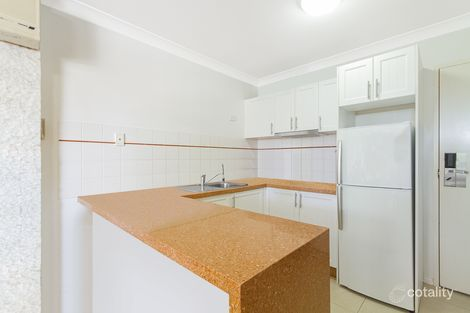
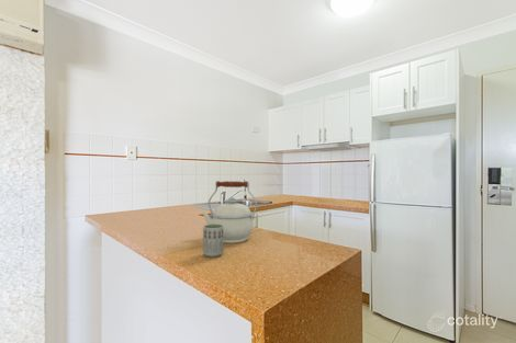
+ cup (213, 240)
+ kettle (228, 209)
